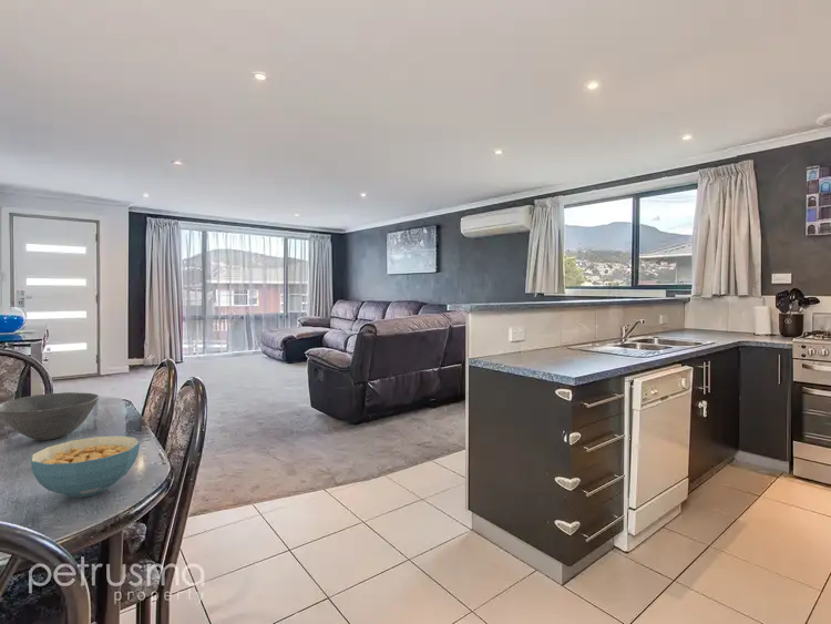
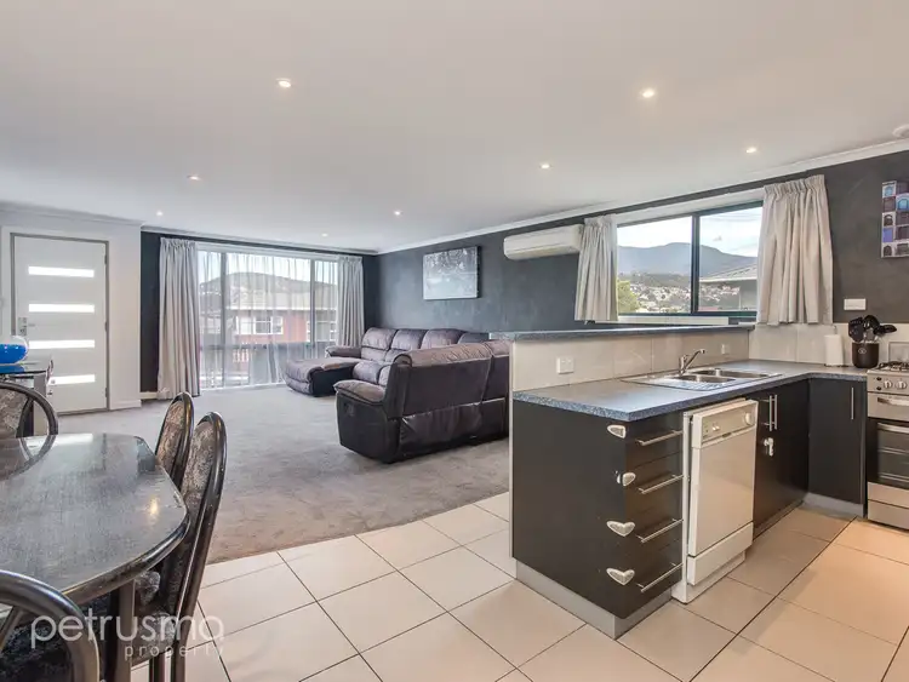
- bowl (50, 418)
- cereal bowl (88, 470)
